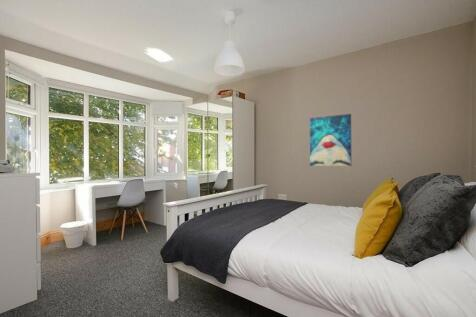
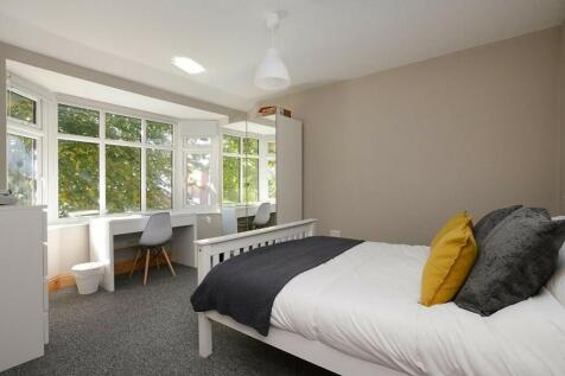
- wall art (329, 141)
